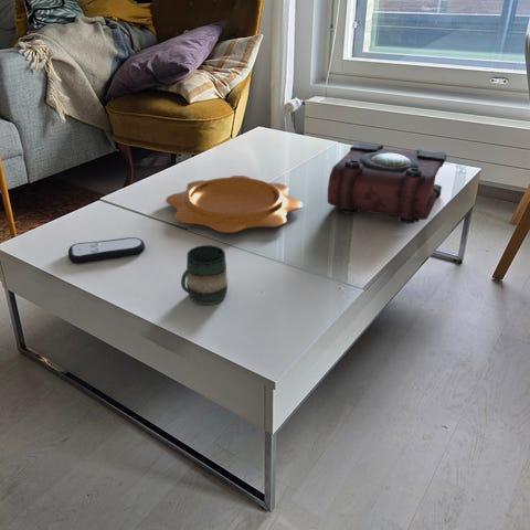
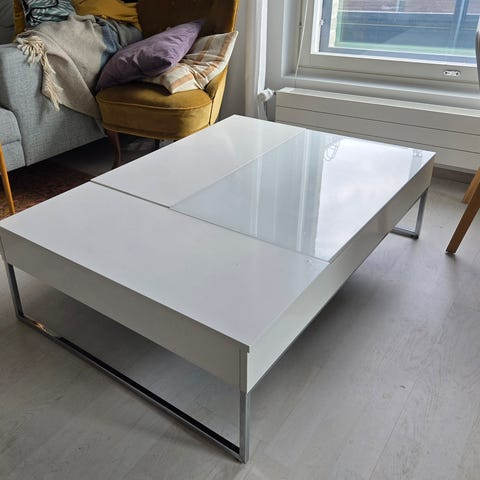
- mug (201, 278)
- remote control (107, 248)
- decorative bowl (234, 201)
- book (388, 180)
